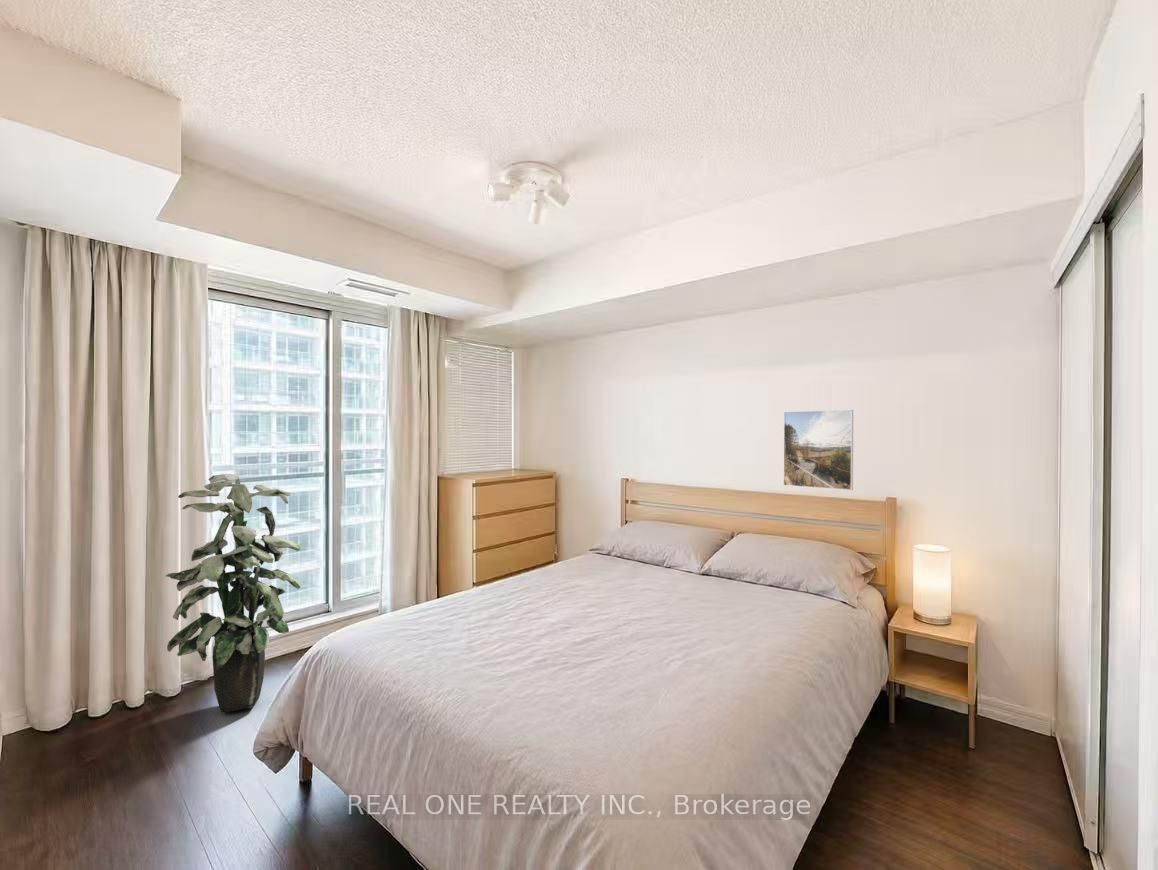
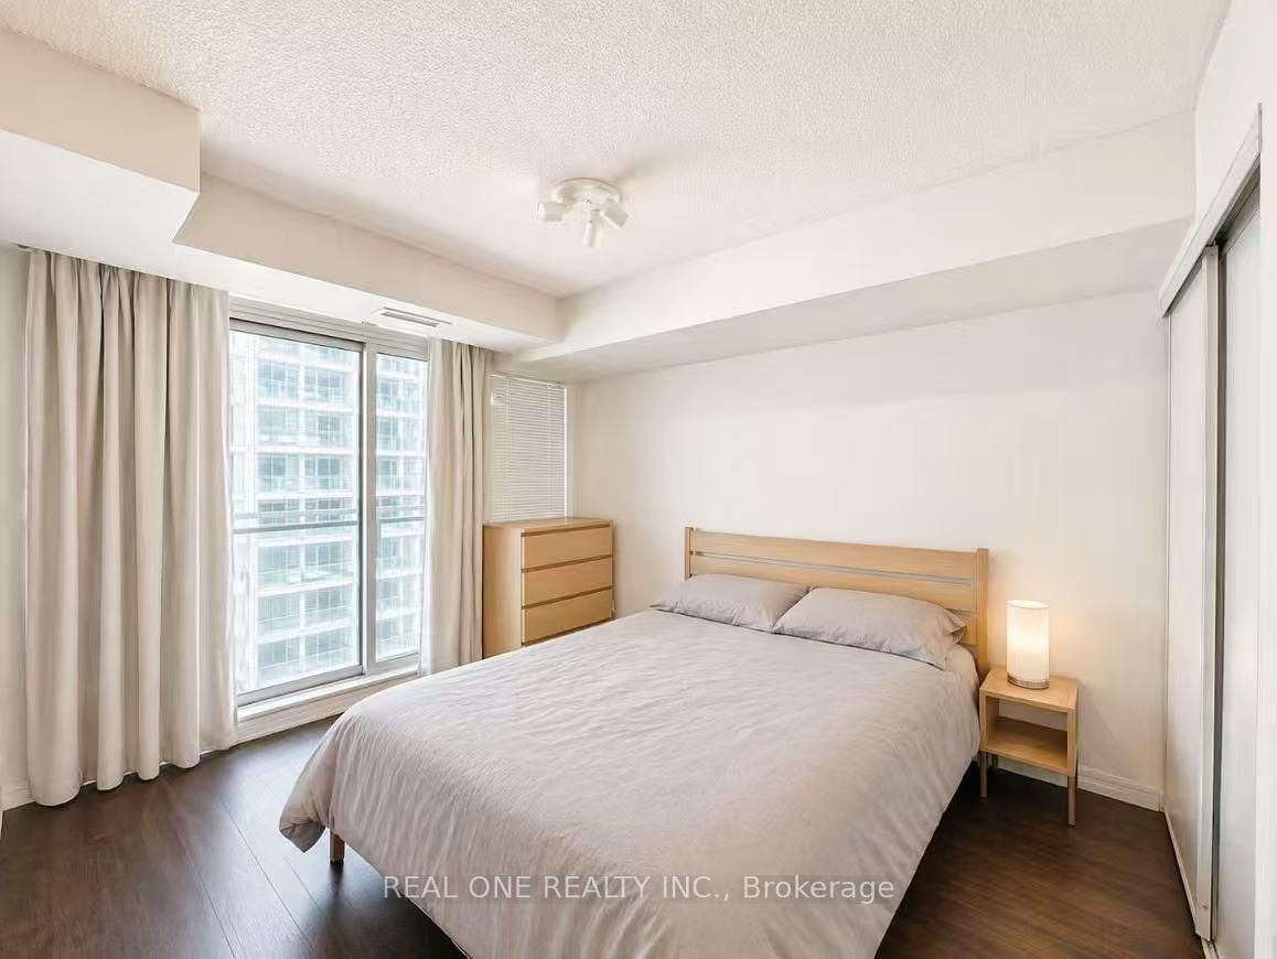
- indoor plant (233, 588)
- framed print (817, 449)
